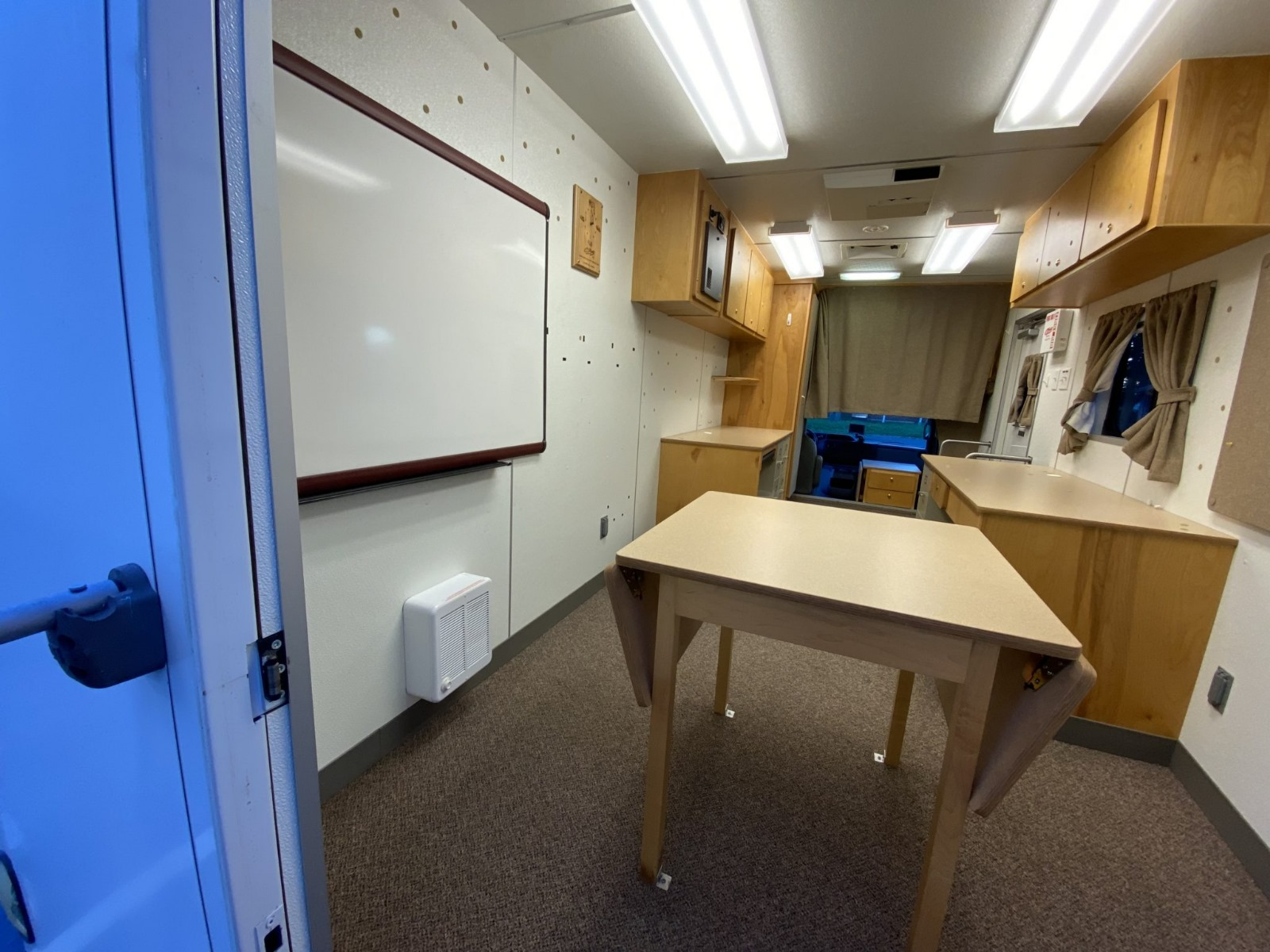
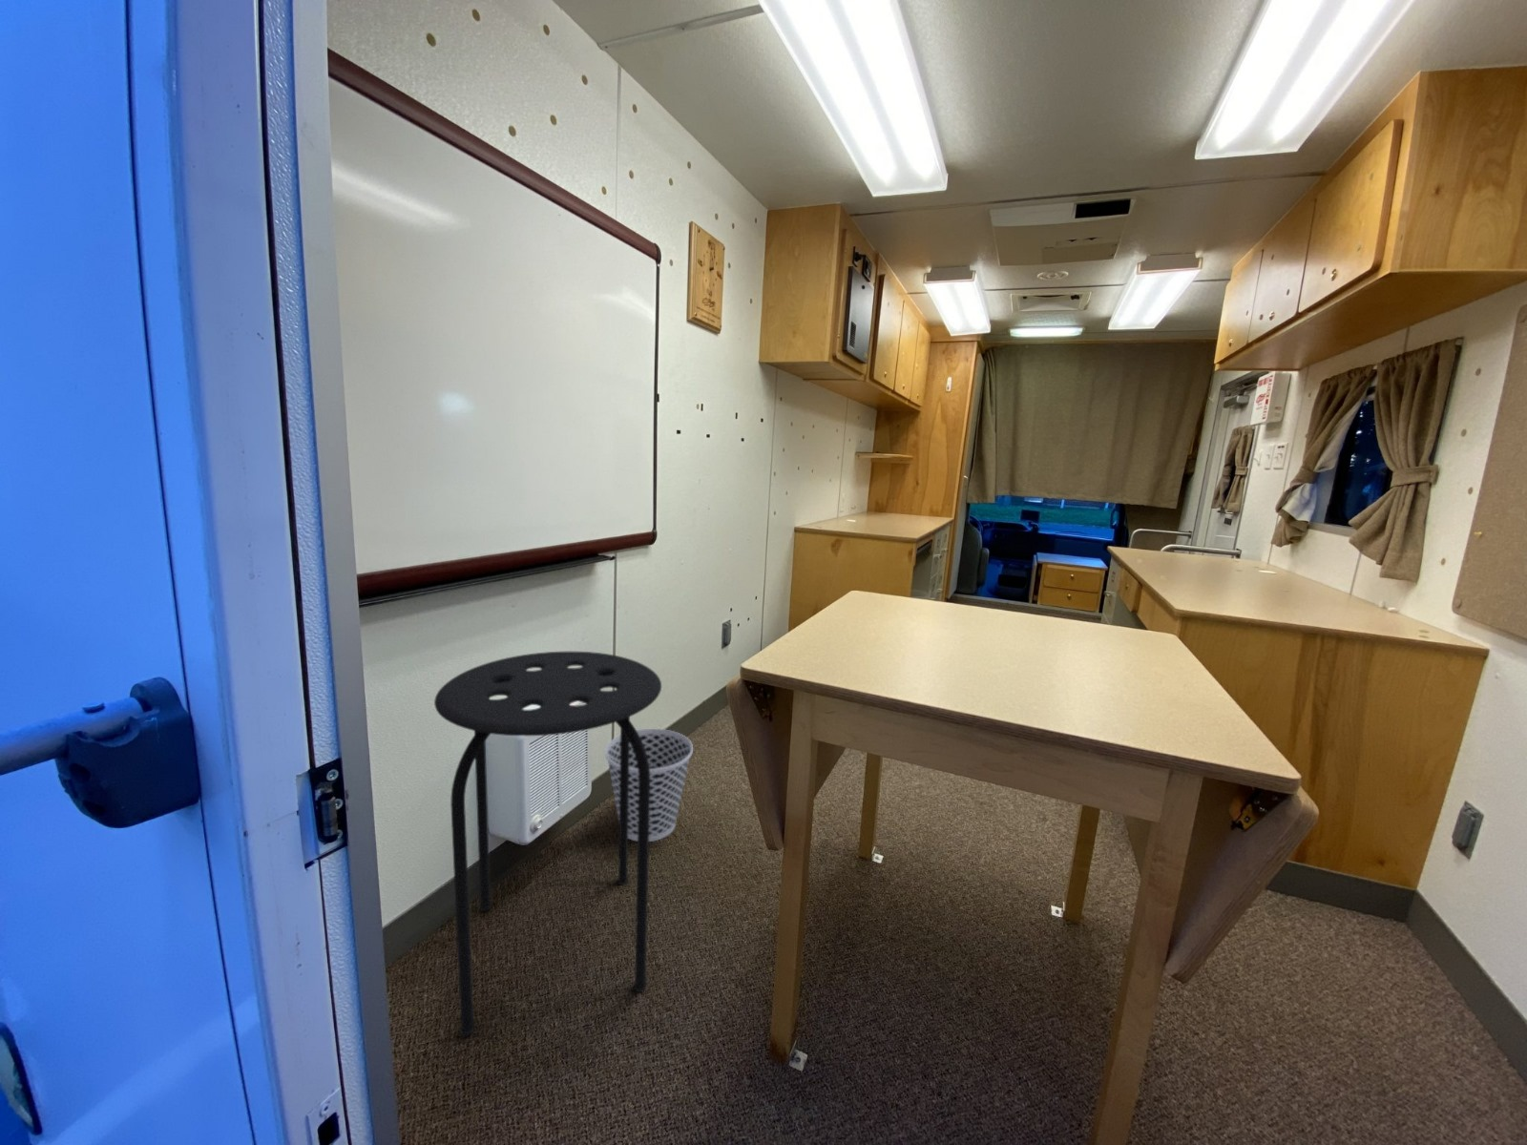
+ stool (619, 819)
+ wastebasket (650, 787)
